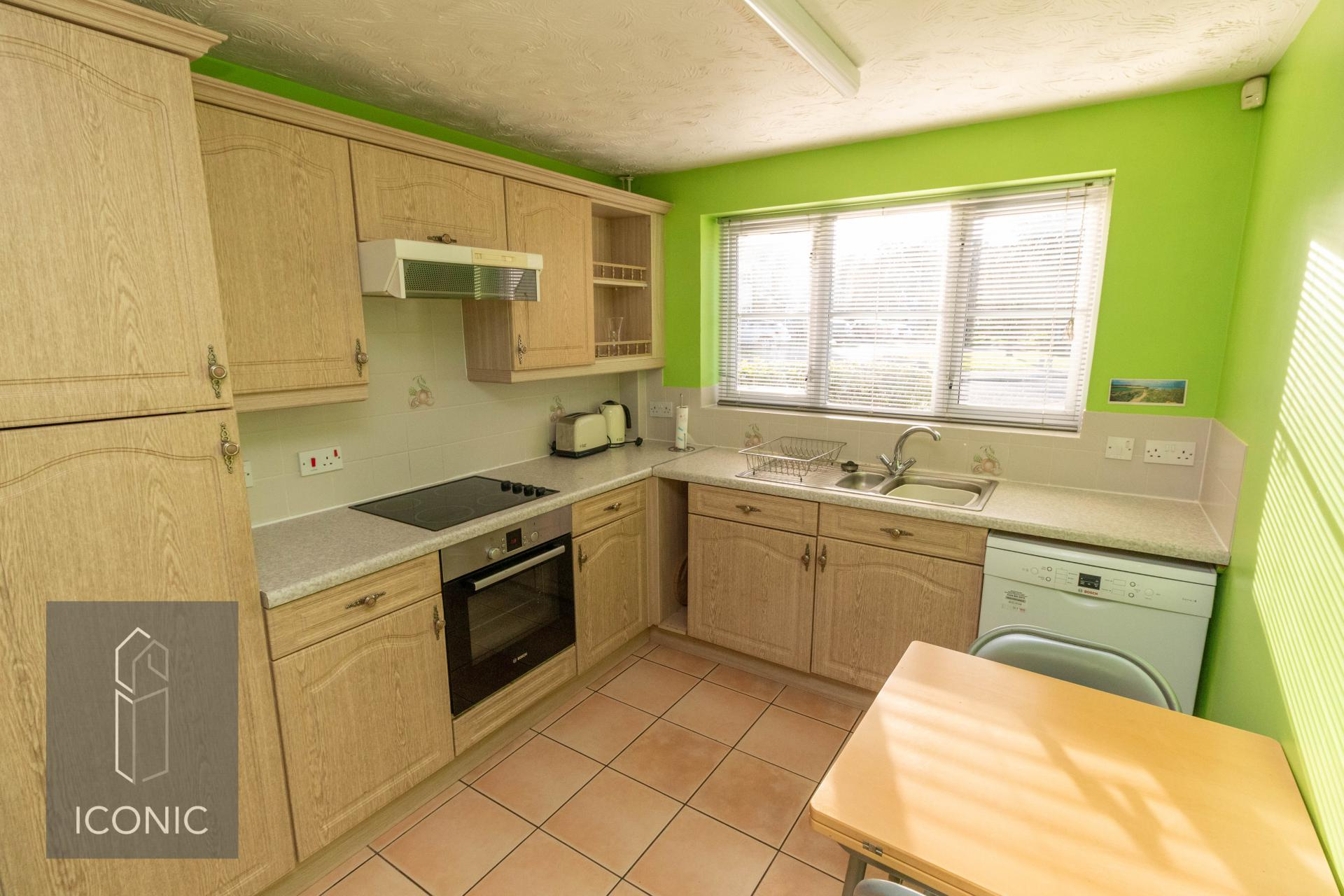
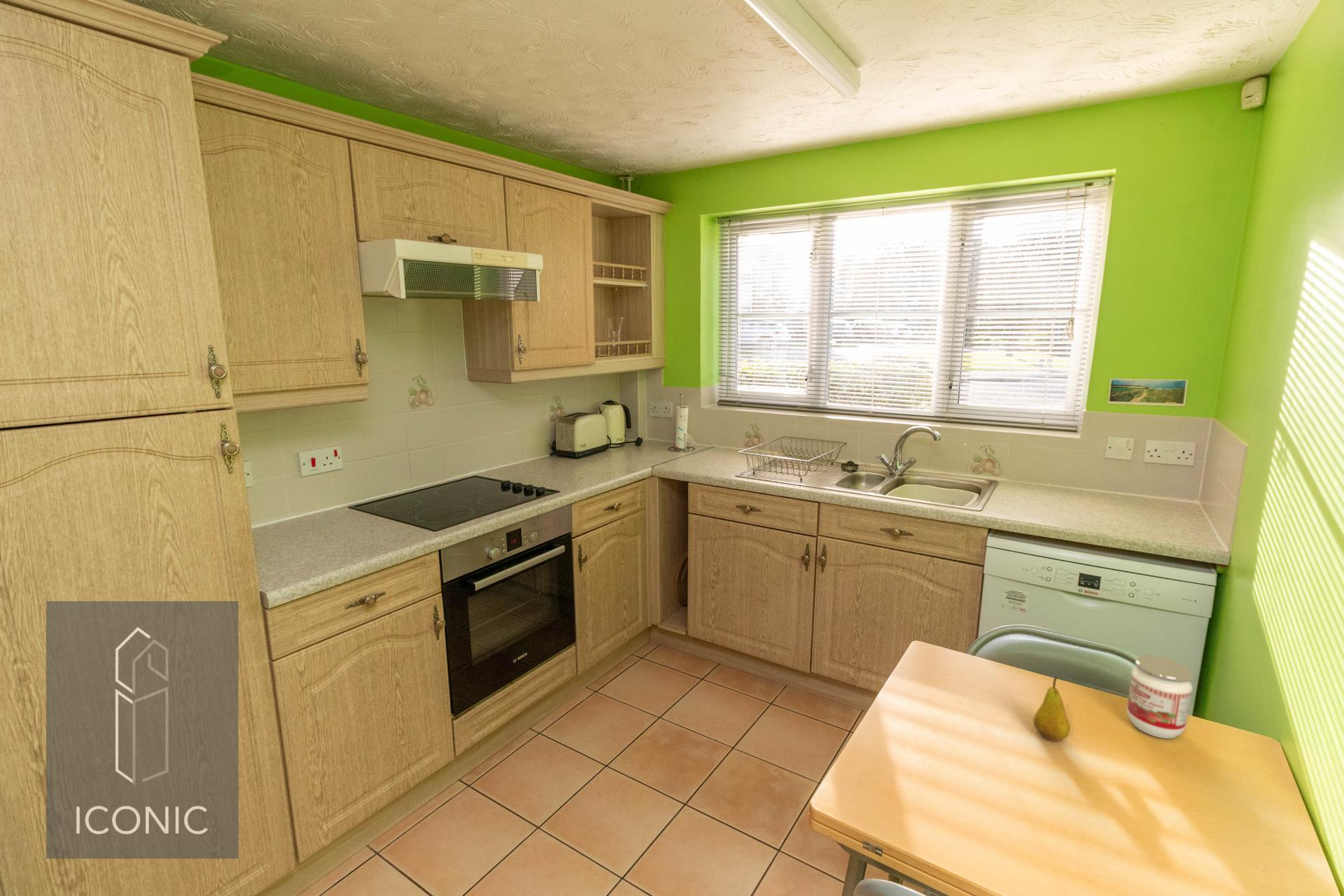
+ jam (1158, 696)
+ fruit (1054, 708)
